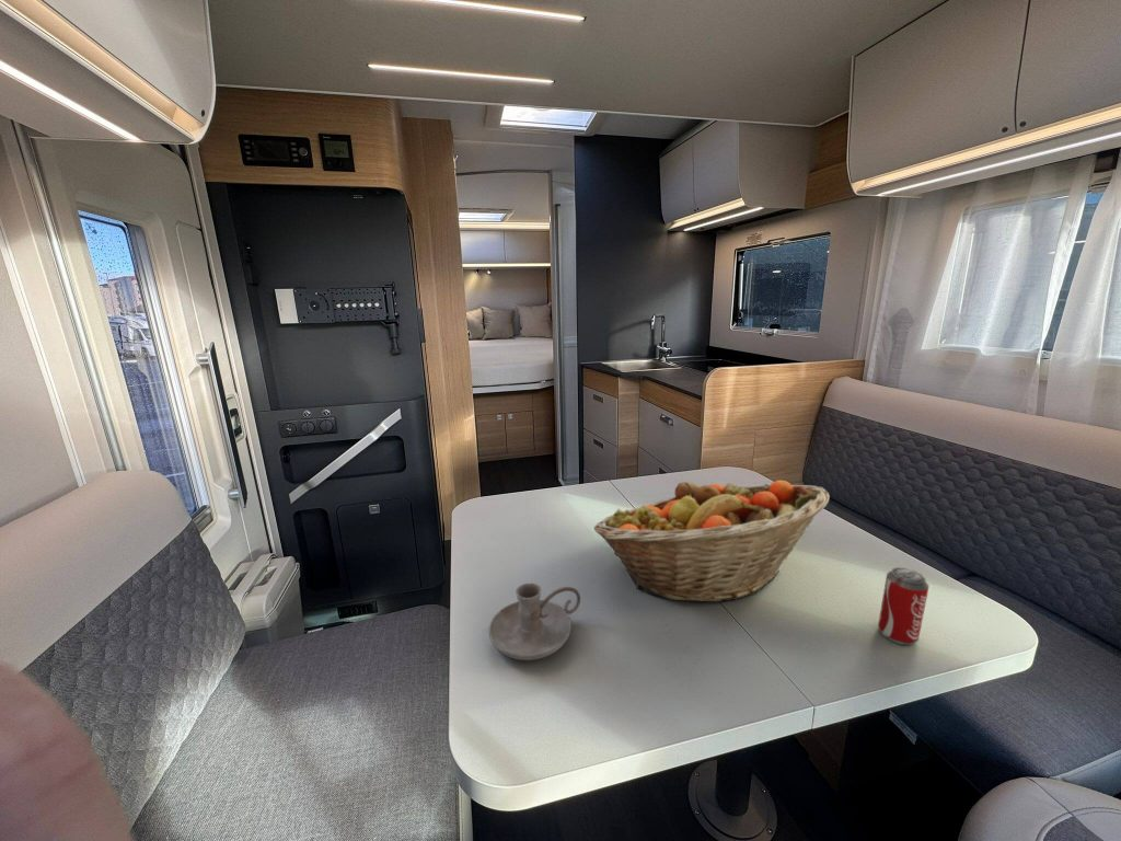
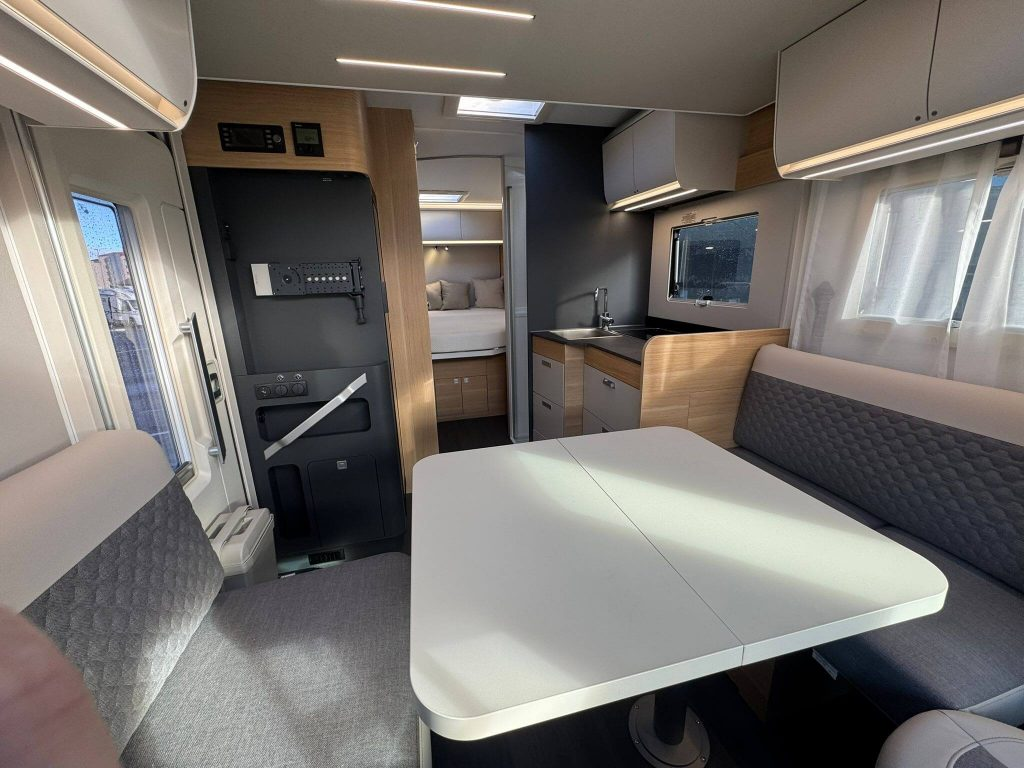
- fruit basket (707, 526)
- beverage can (902, 604)
- candle holder (538, 610)
